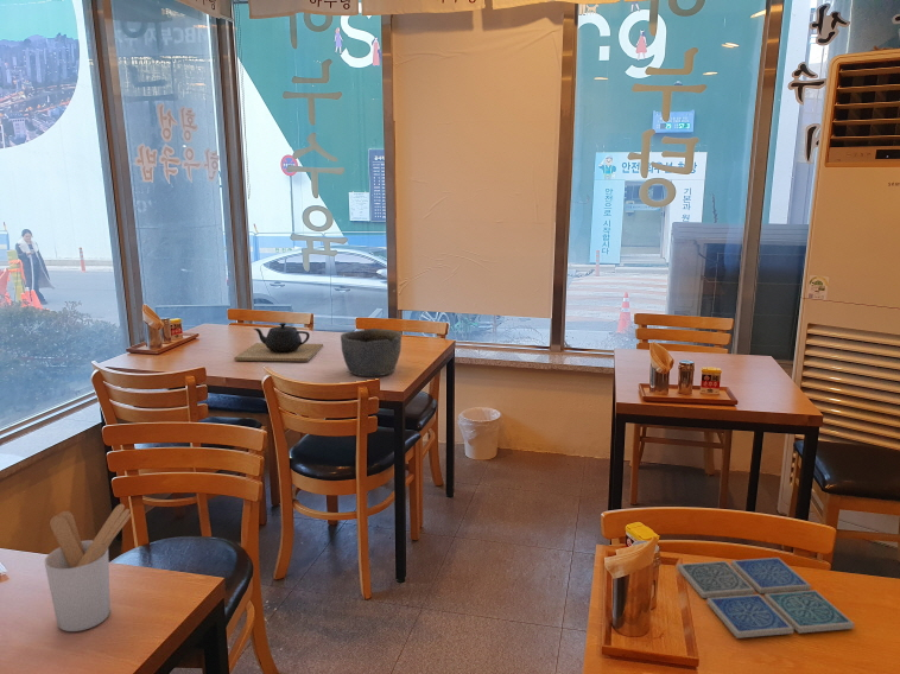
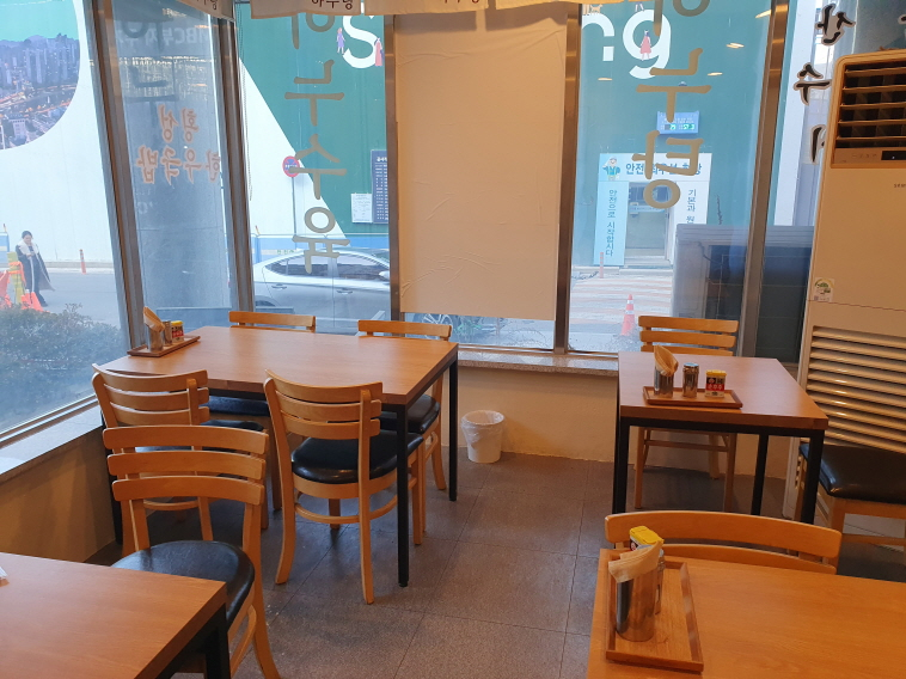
- utensil holder (94, 564)
- drink coaster (759, 594)
- bowl (372, 352)
- teapot (279, 337)
